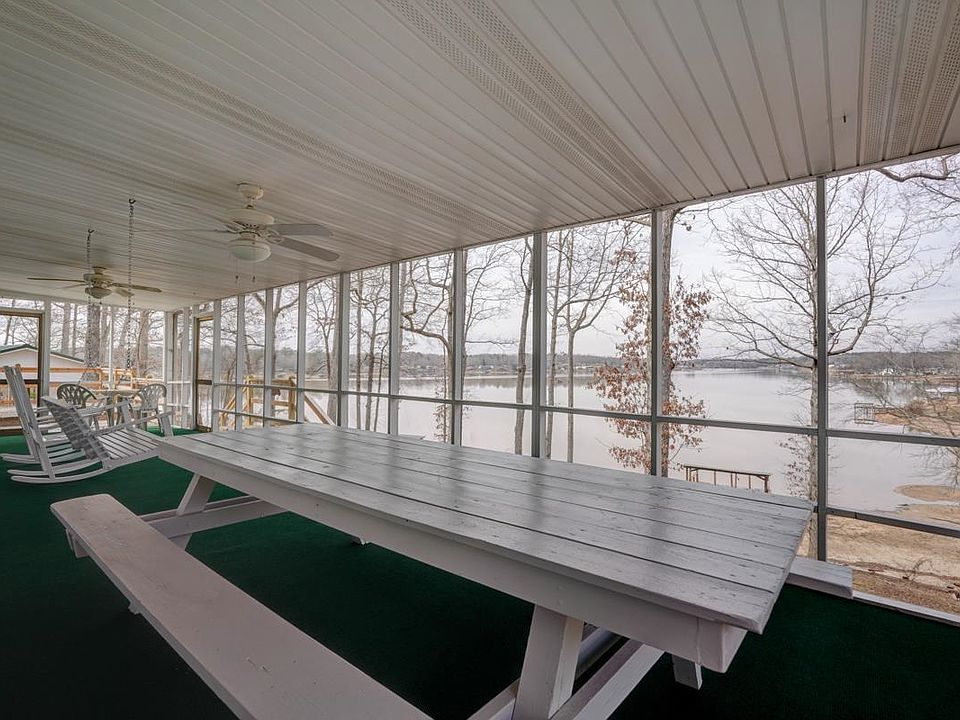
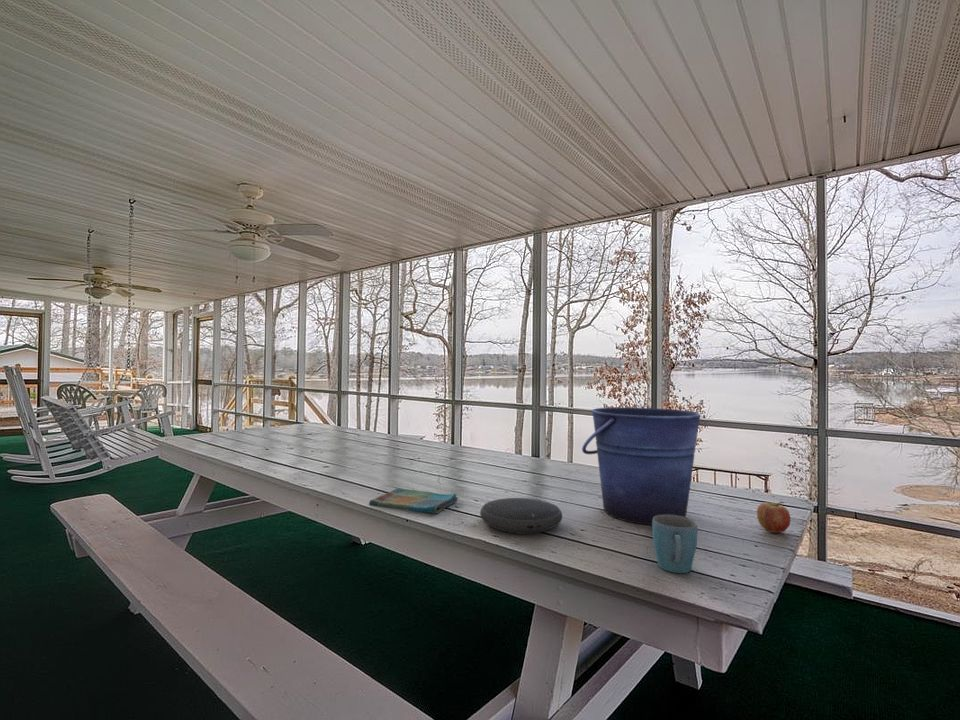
+ mug (675, 546)
+ fruit (773, 516)
+ speaker (519, 512)
+ dish towel (414, 499)
+ bucket (638, 461)
